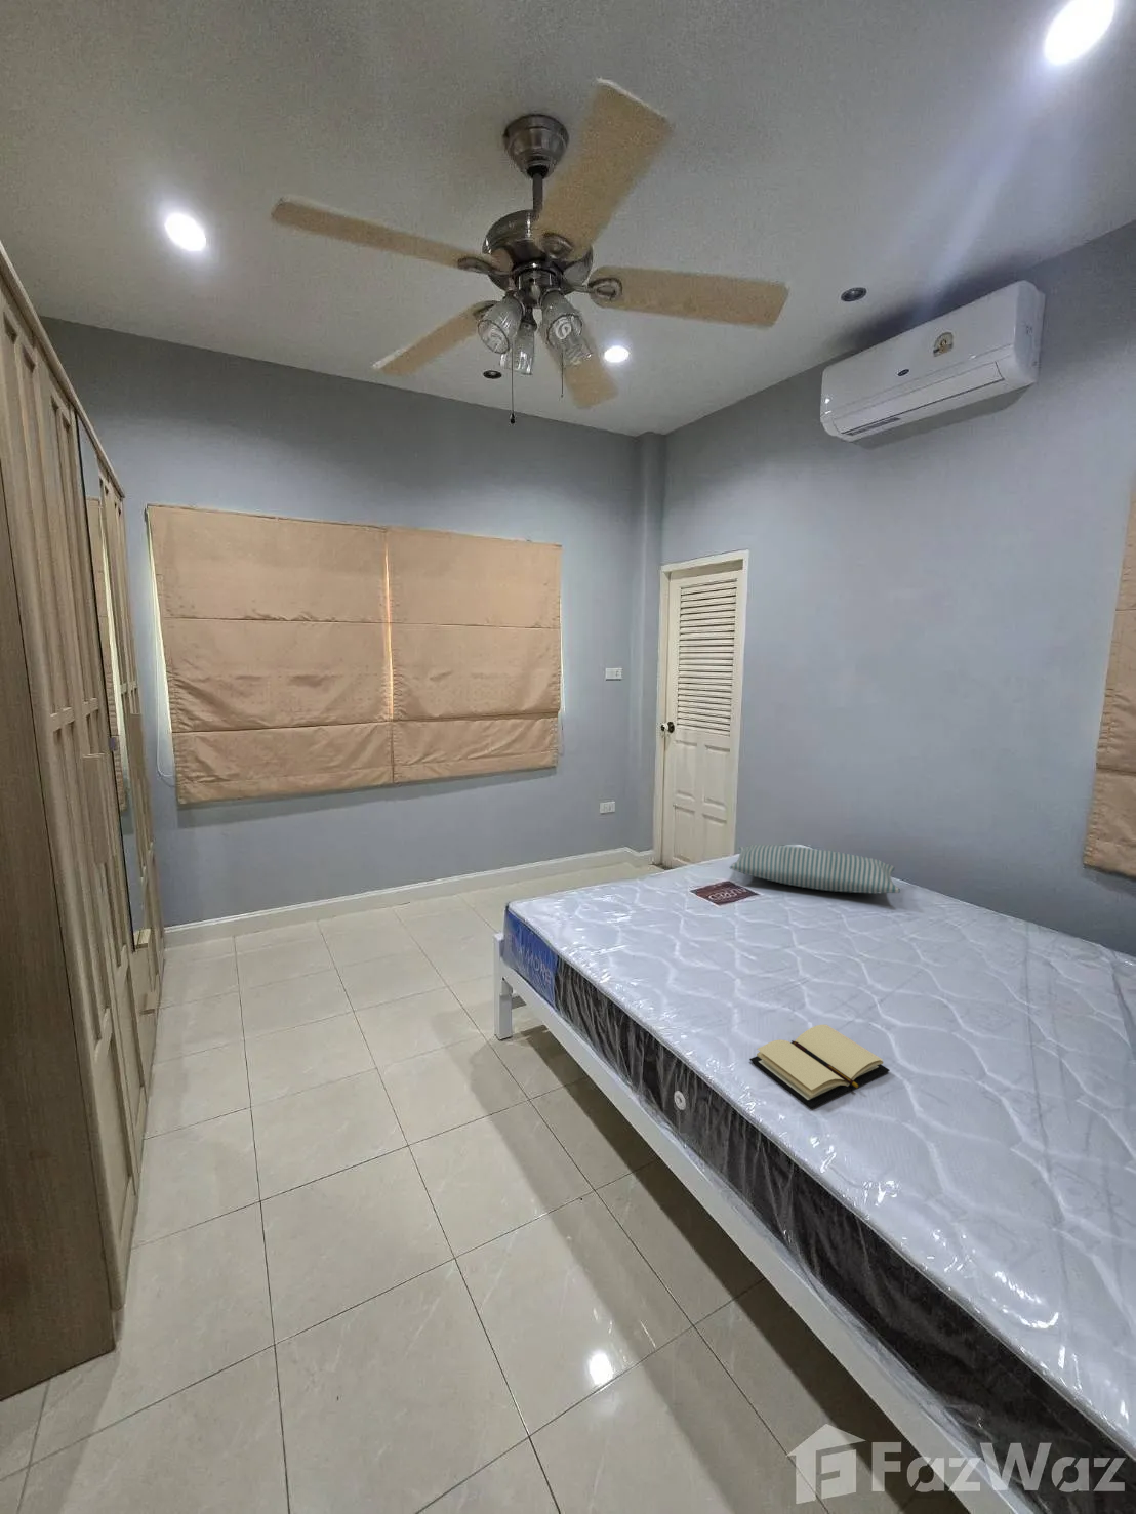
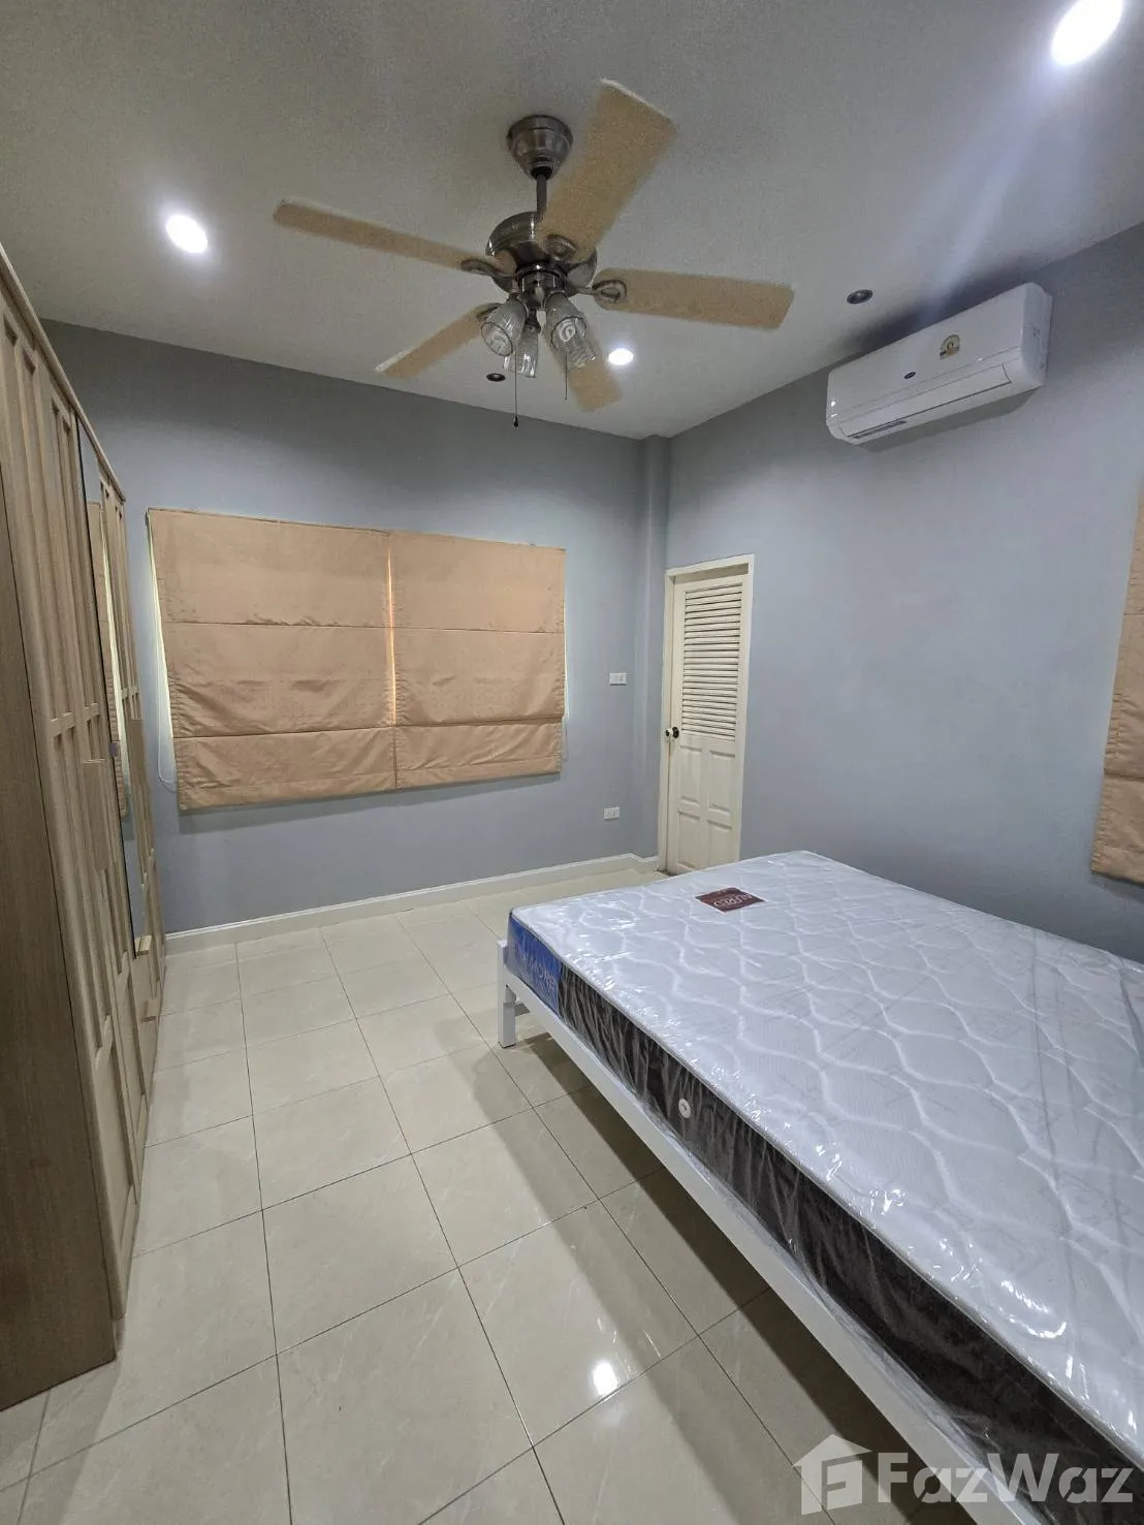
- book (820, 1059)
- pillow (811, 867)
